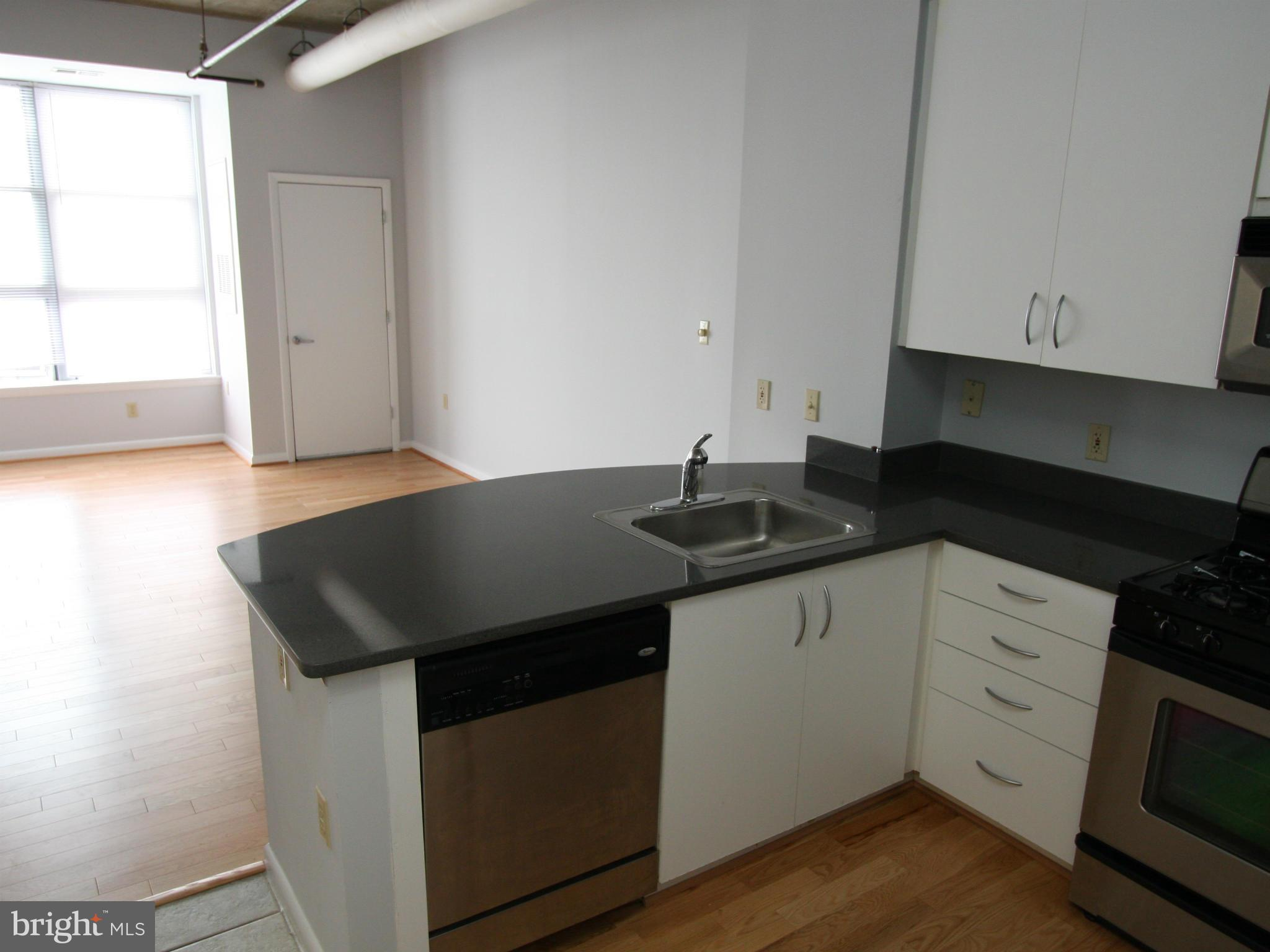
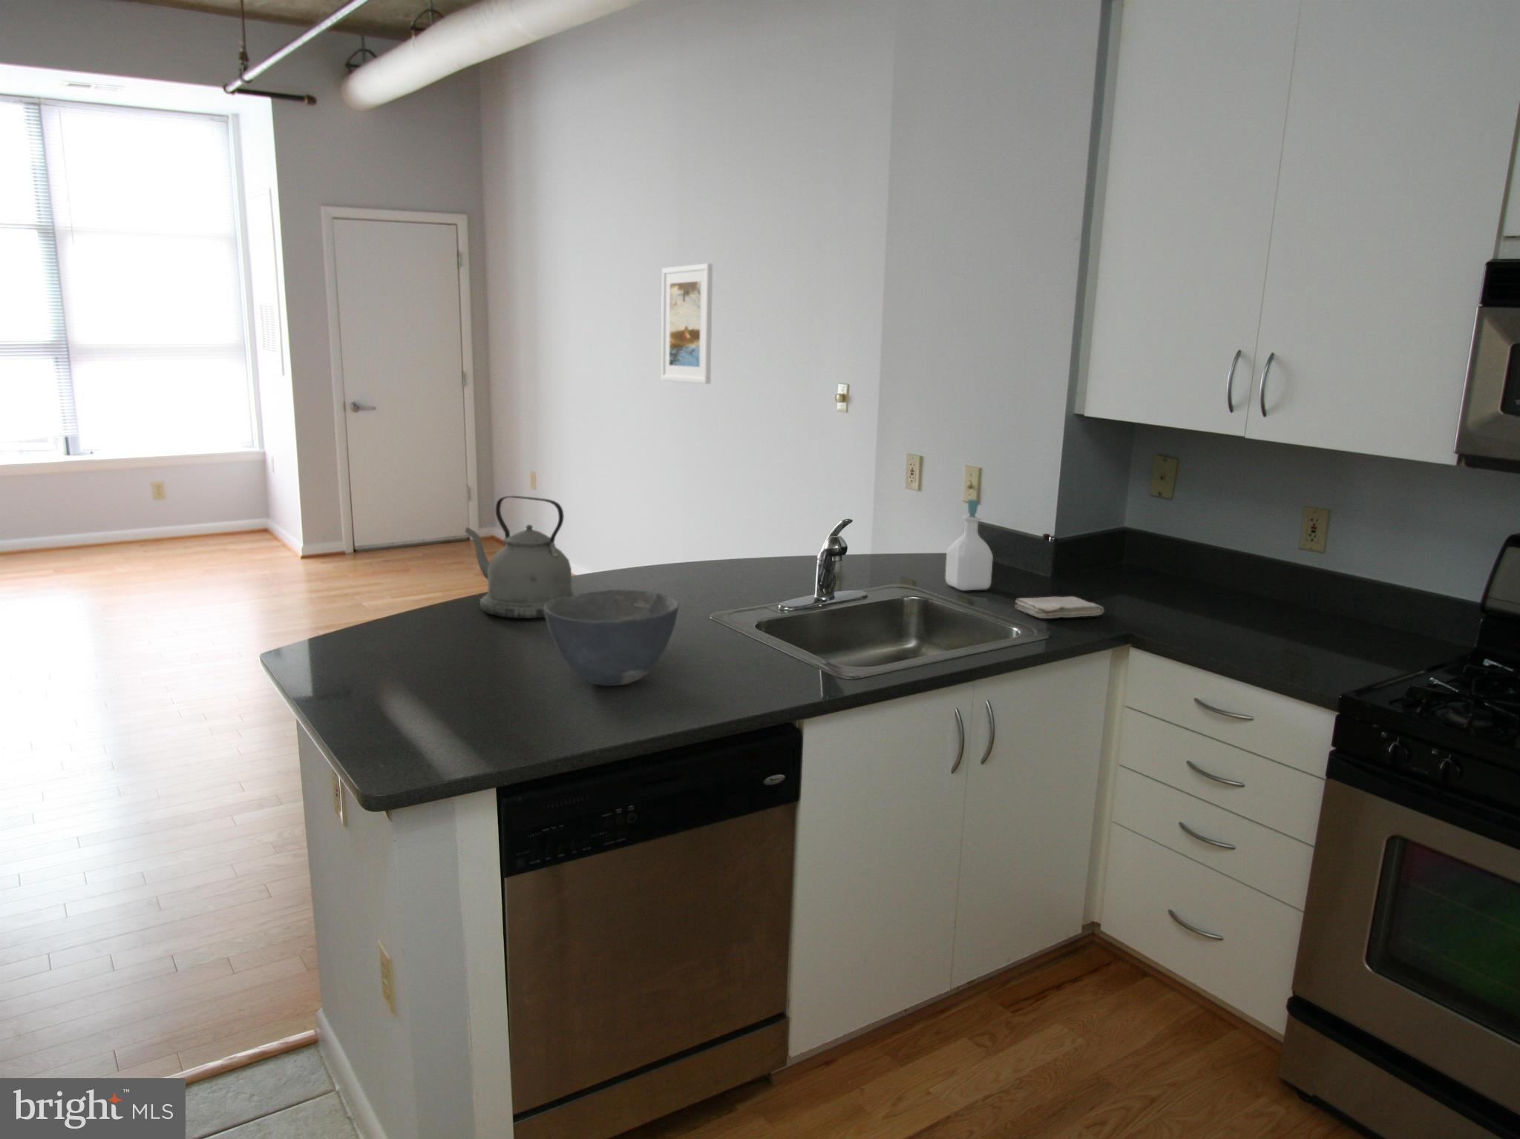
+ bowl (612, 642)
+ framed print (685, 324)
+ kettle (523, 553)
+ washcloth (1058, 605)
+ soap bottle (969, 543)
